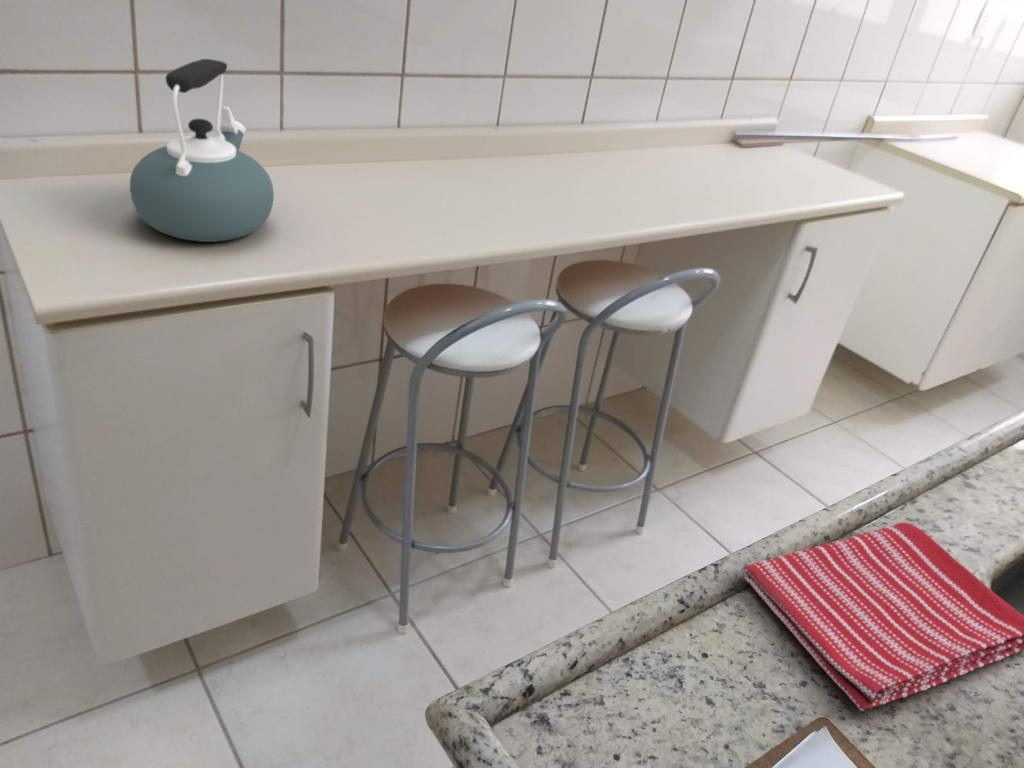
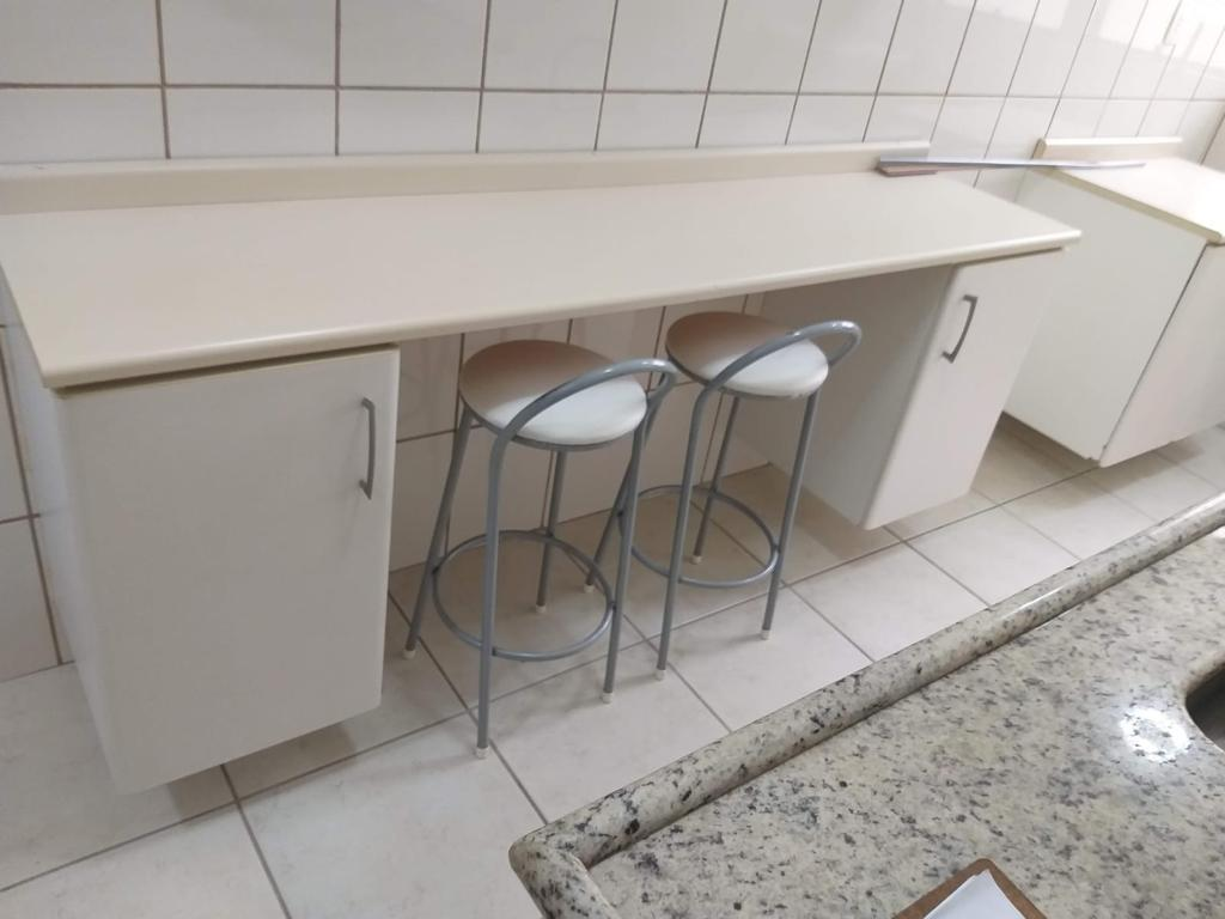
- kettle (207, 144)
- dish towel (889, 601)
